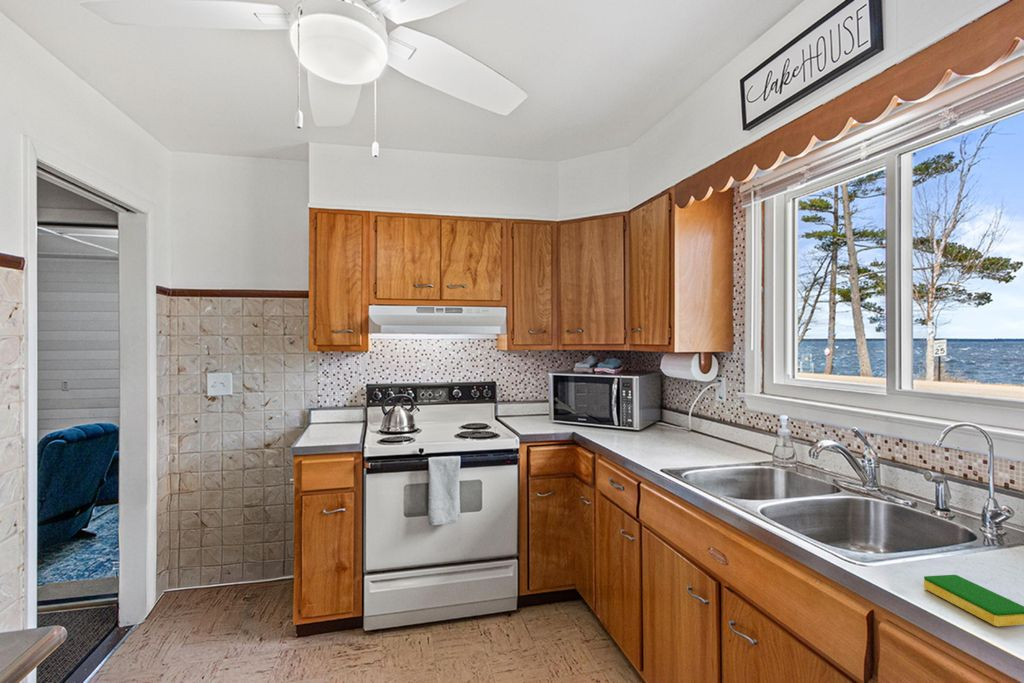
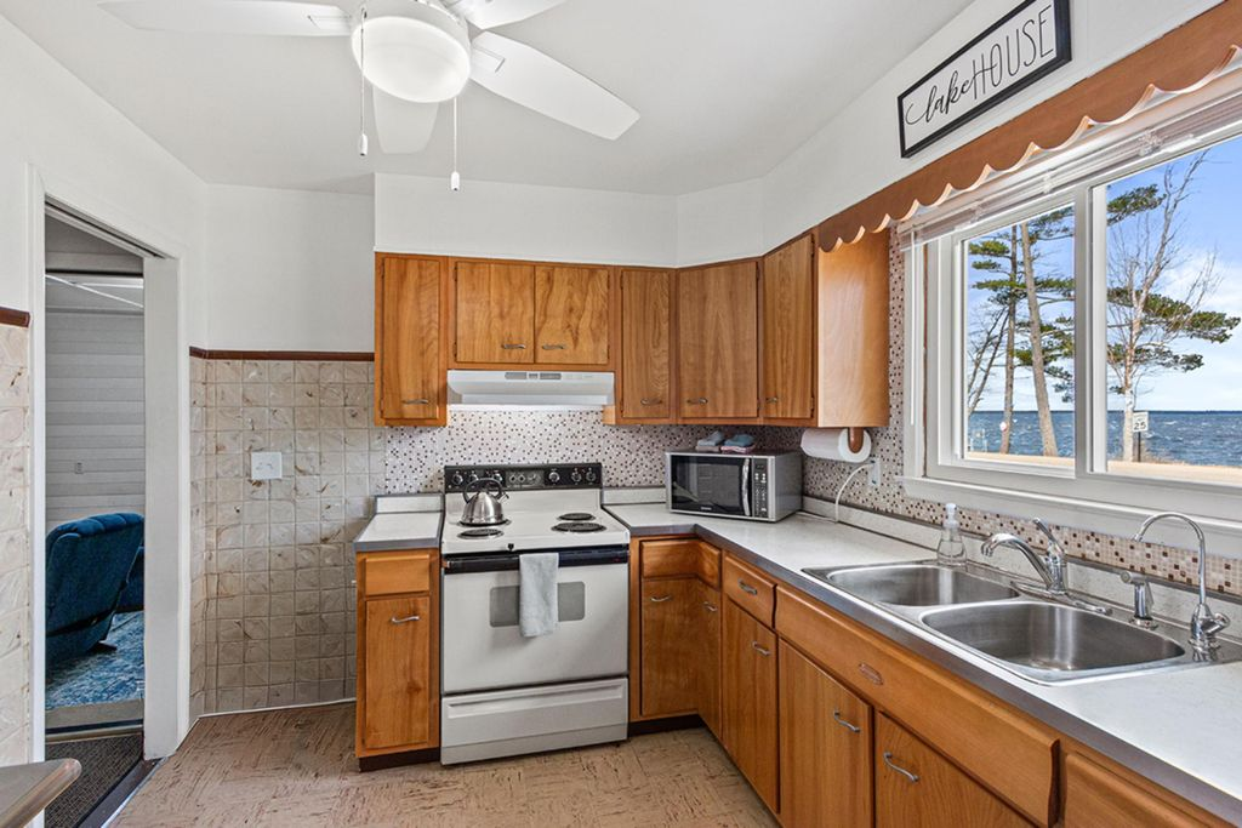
- dish sponge (974, 598)
